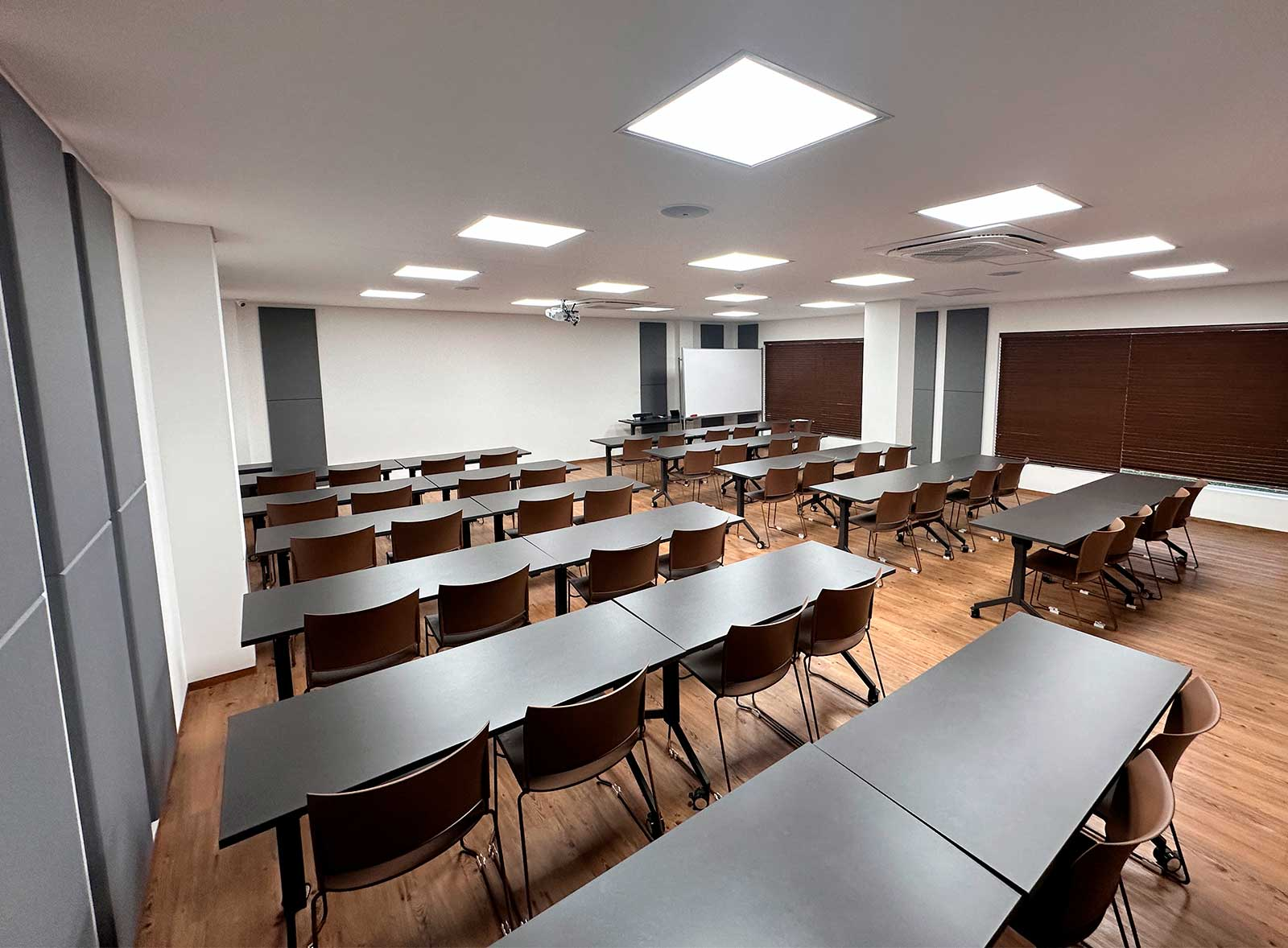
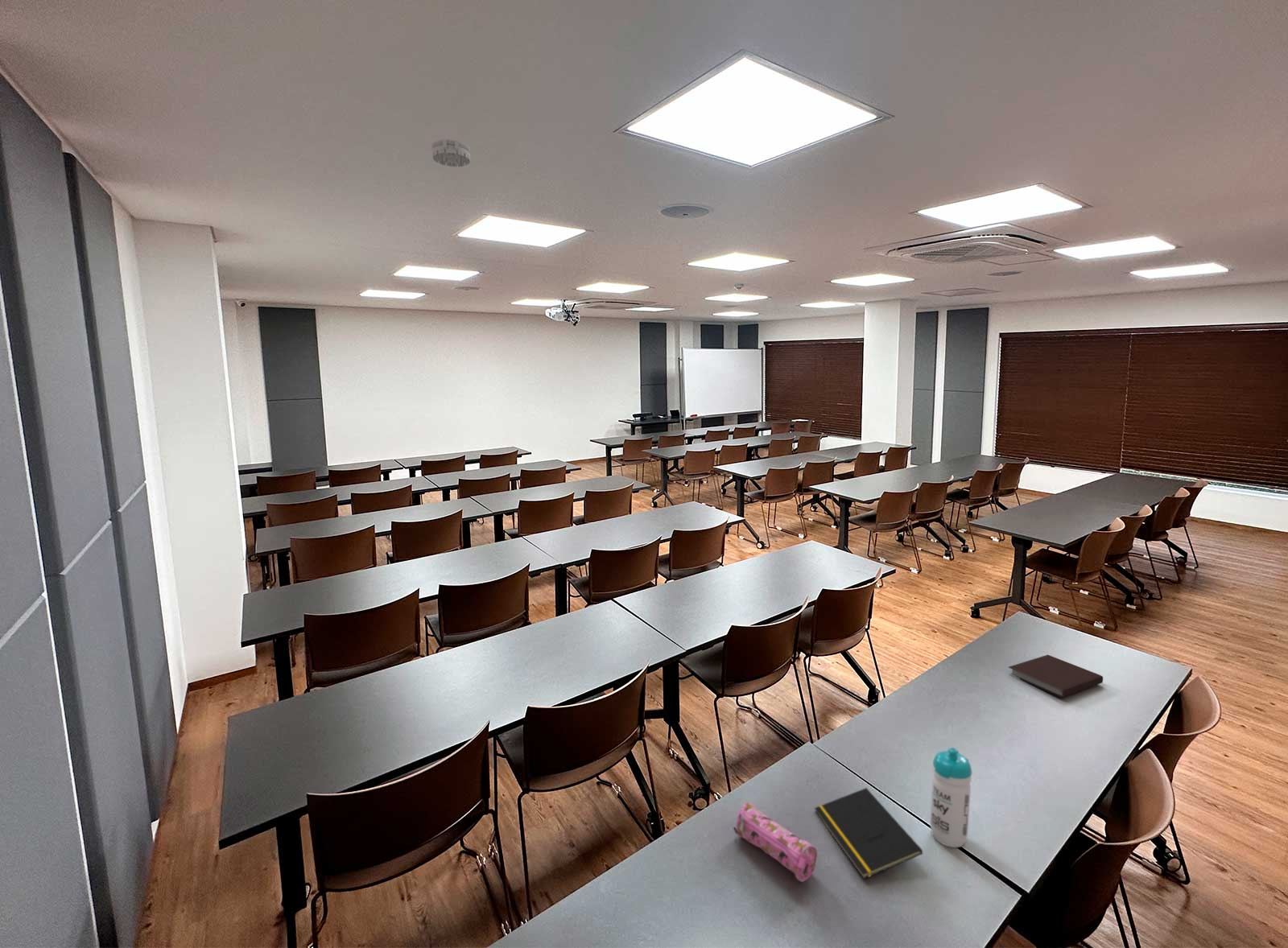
+ notepad (865, 829)
+ water bottle (950, 793)
+ notebook (1054, 674)
+ pencil case (774, 840)
+ smoke detector (451, 152)
